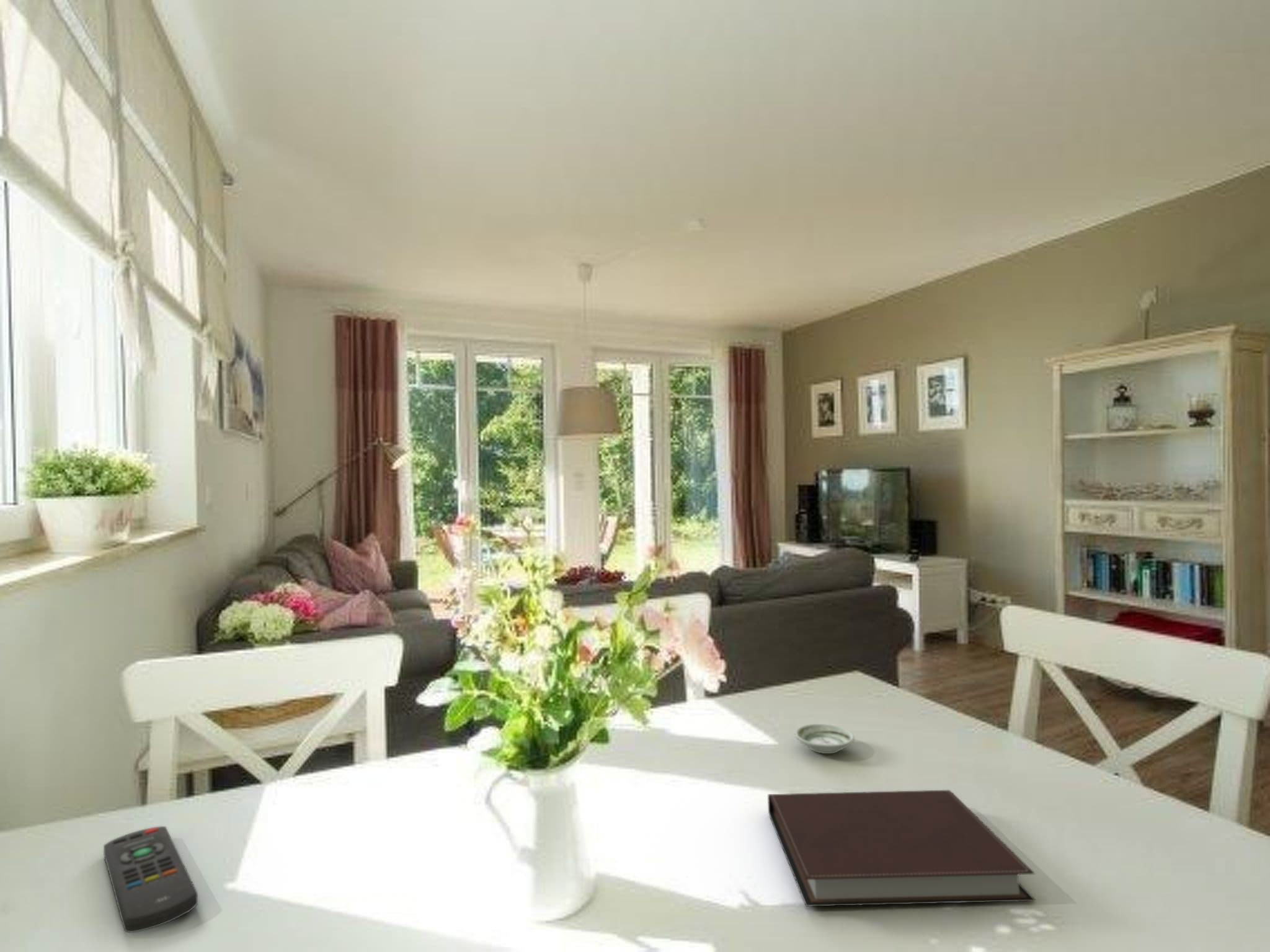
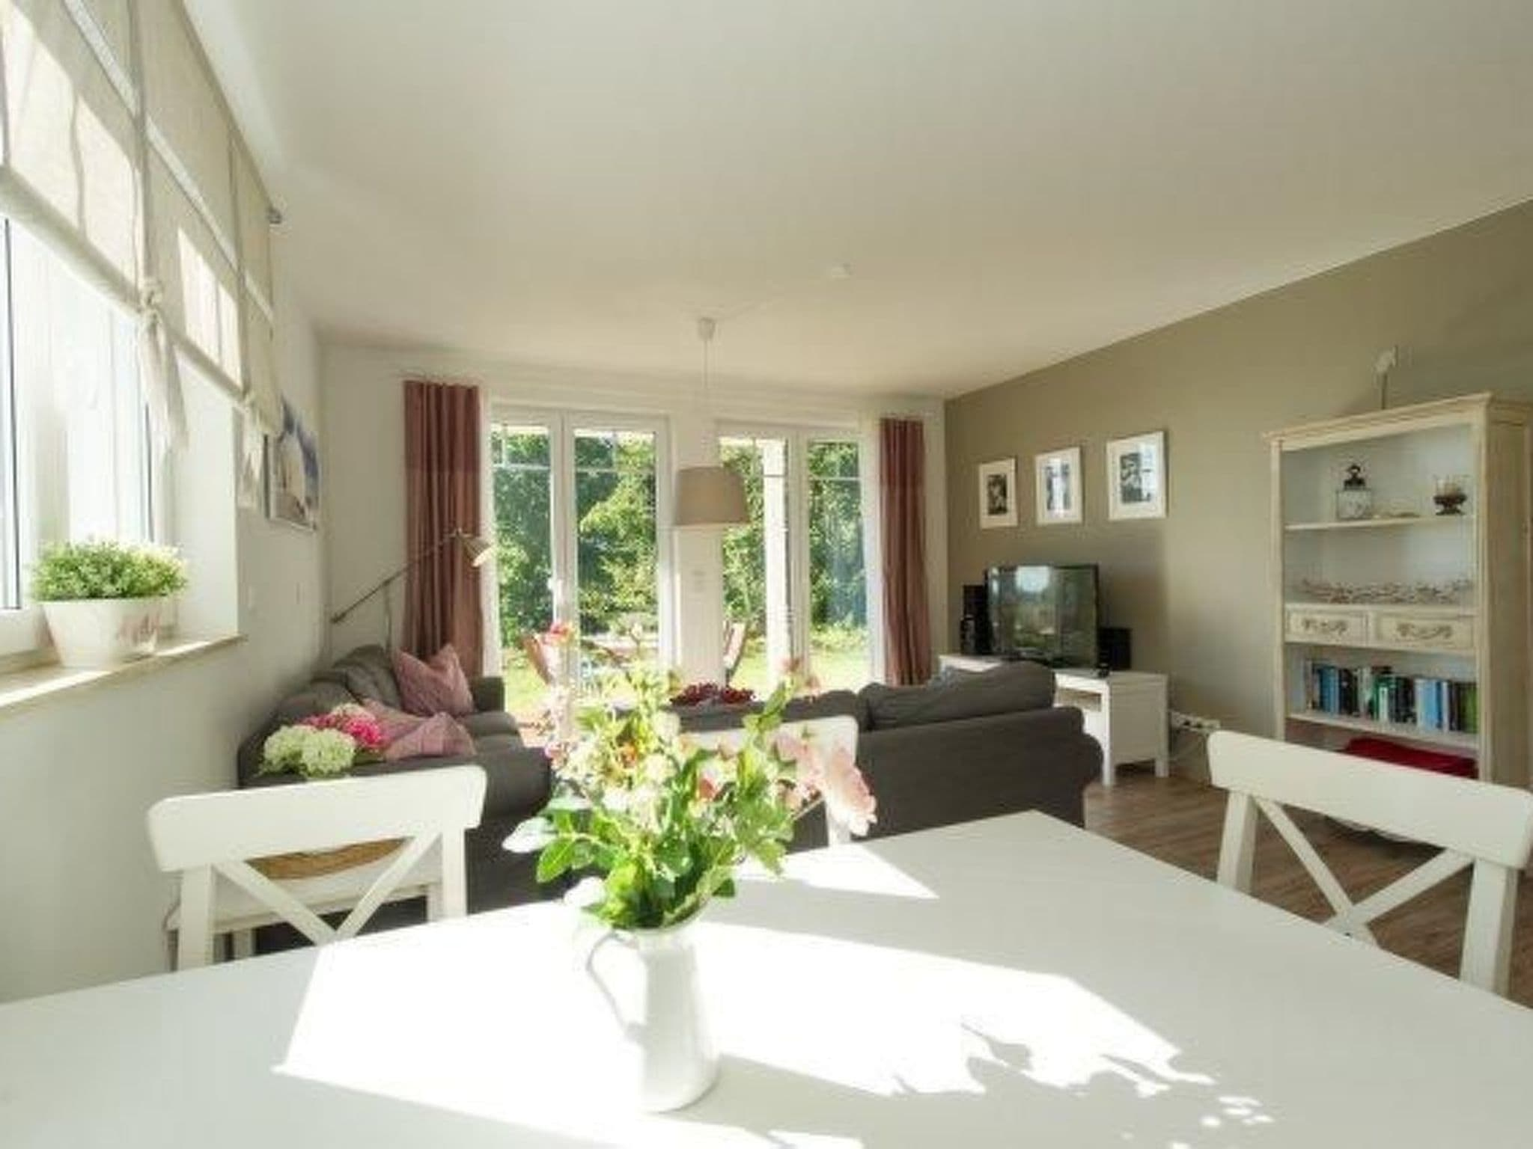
- saucer (824, 741)
- notebook (885, 839)
- remote control (148, 872)
